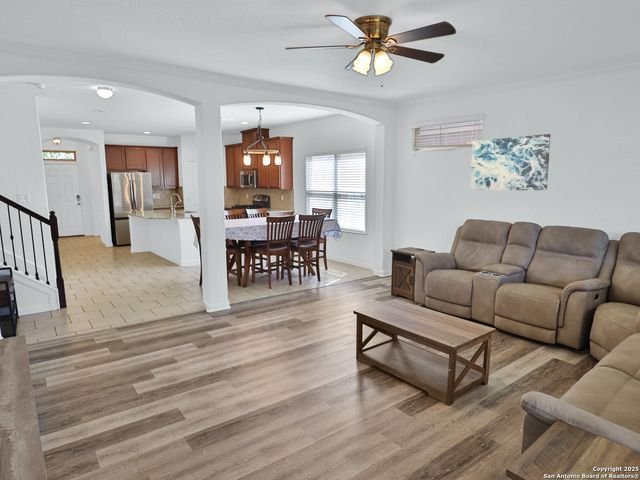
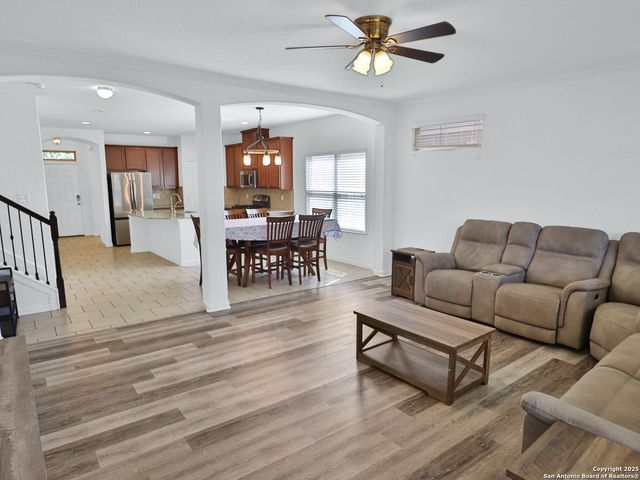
- wall art (507, 164)
